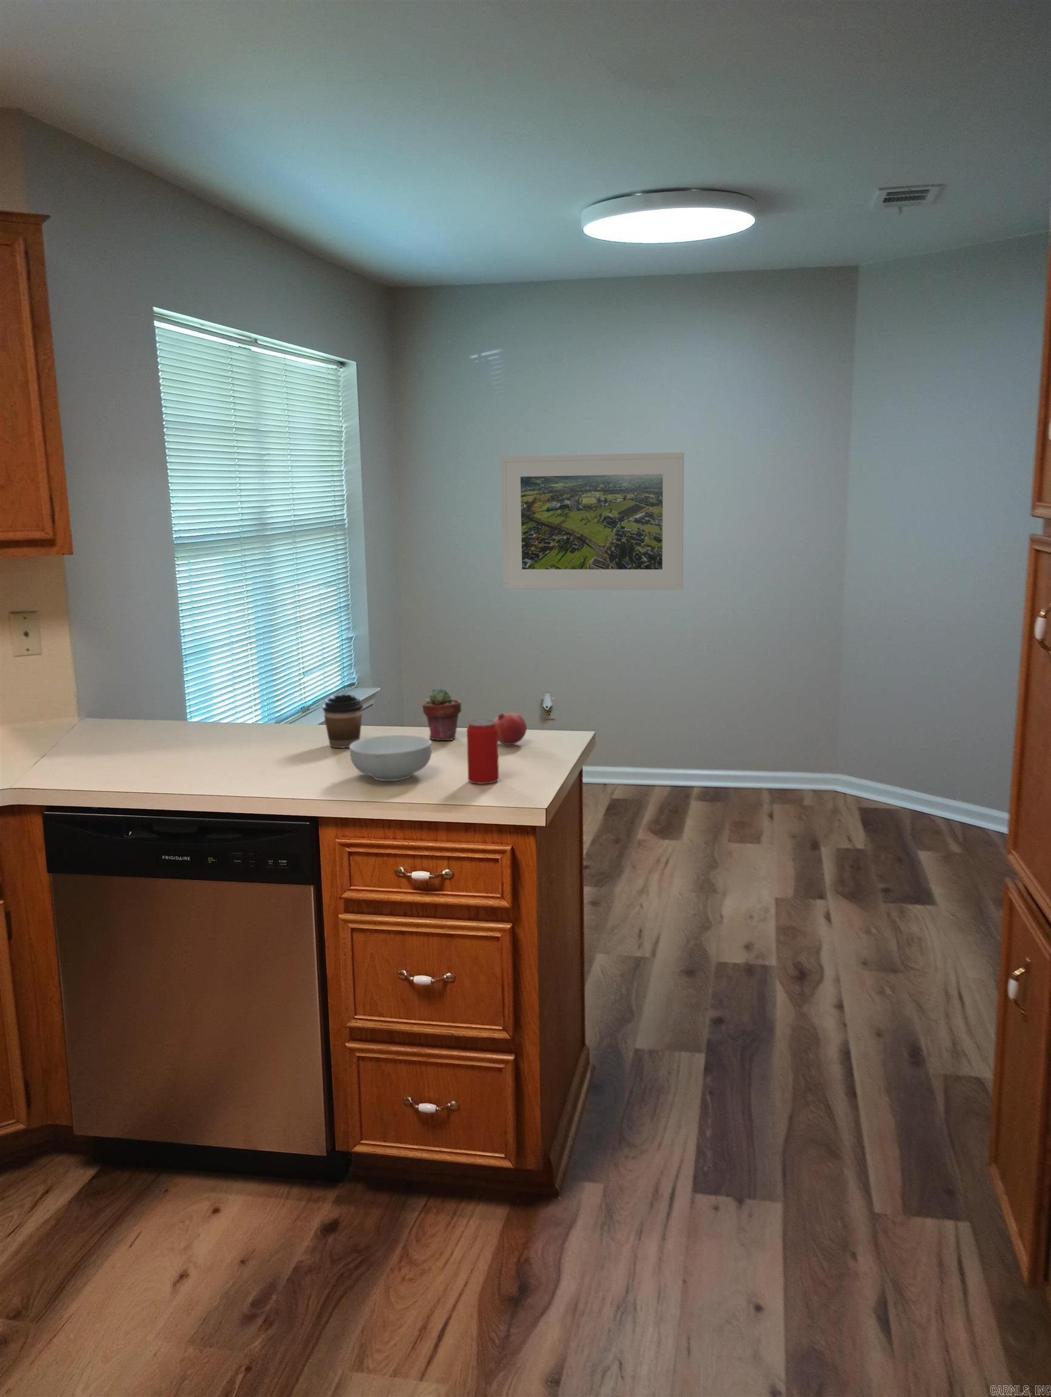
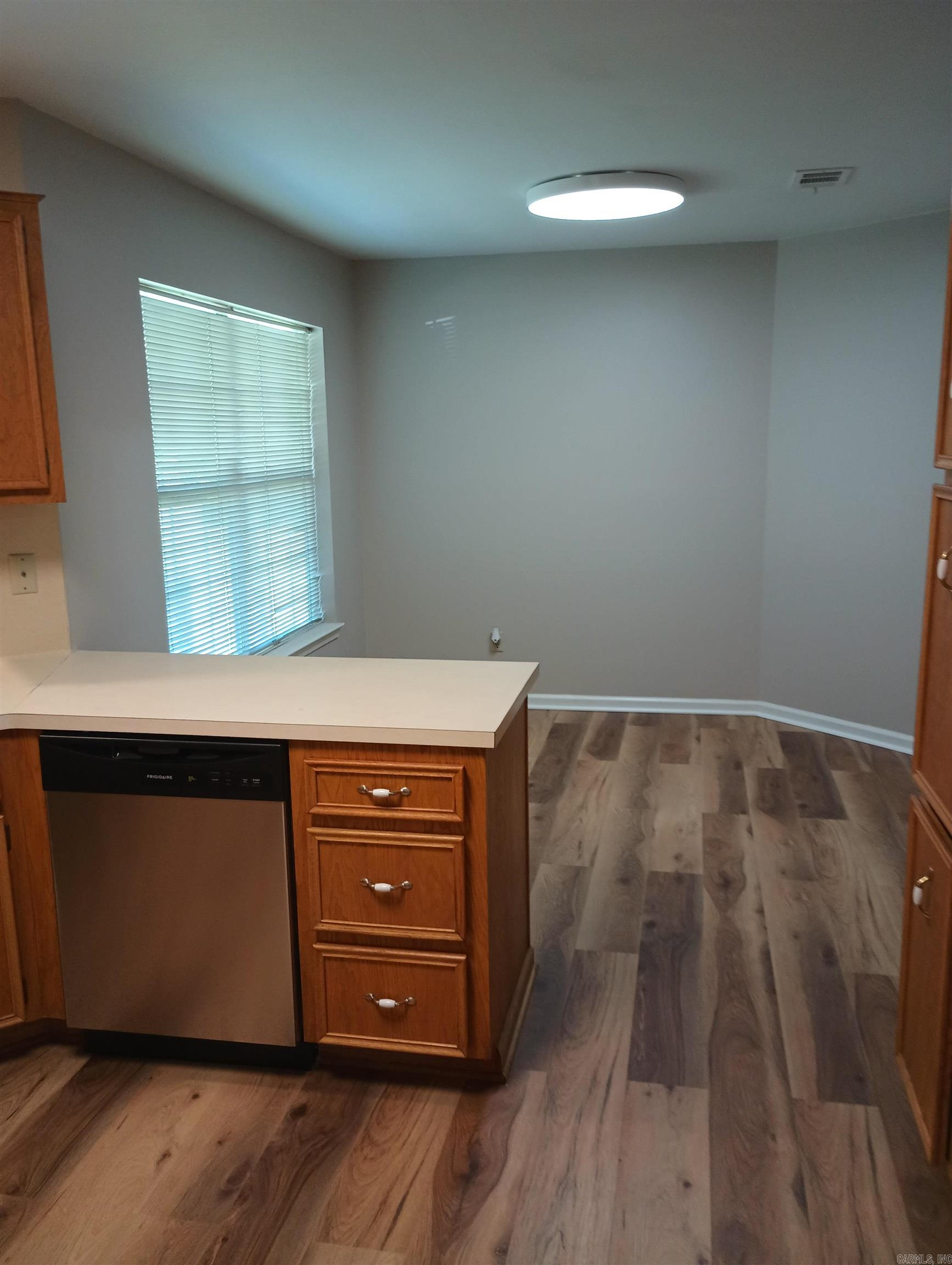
- coffee cup (343, 719)
- potted succulent (442, 712)
- pomegranate (509, 728)
- cereal bowl (391, 760)
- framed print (591, 522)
- beverage can (482, 751)
